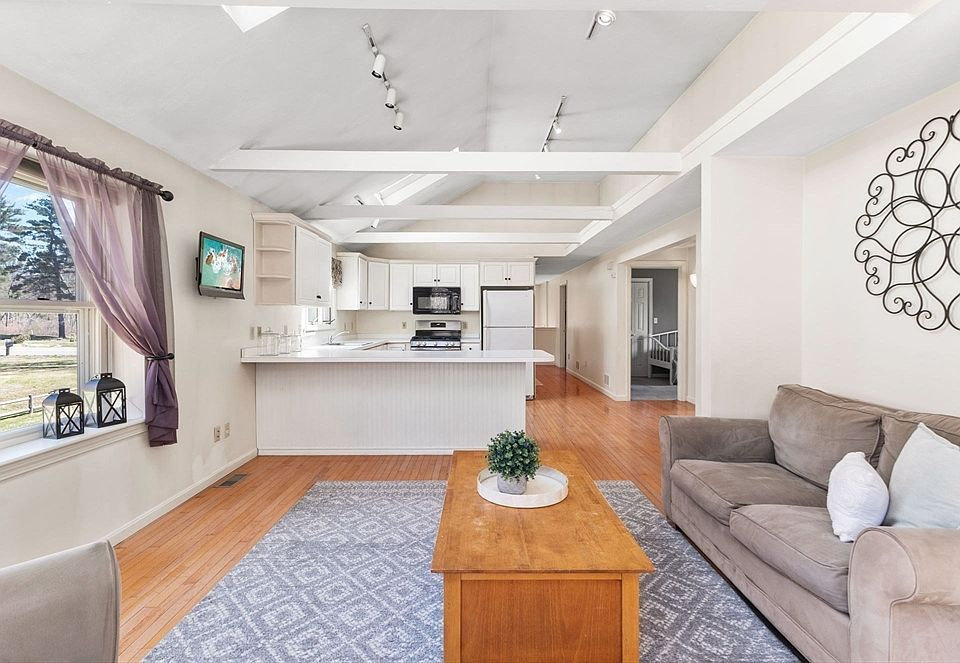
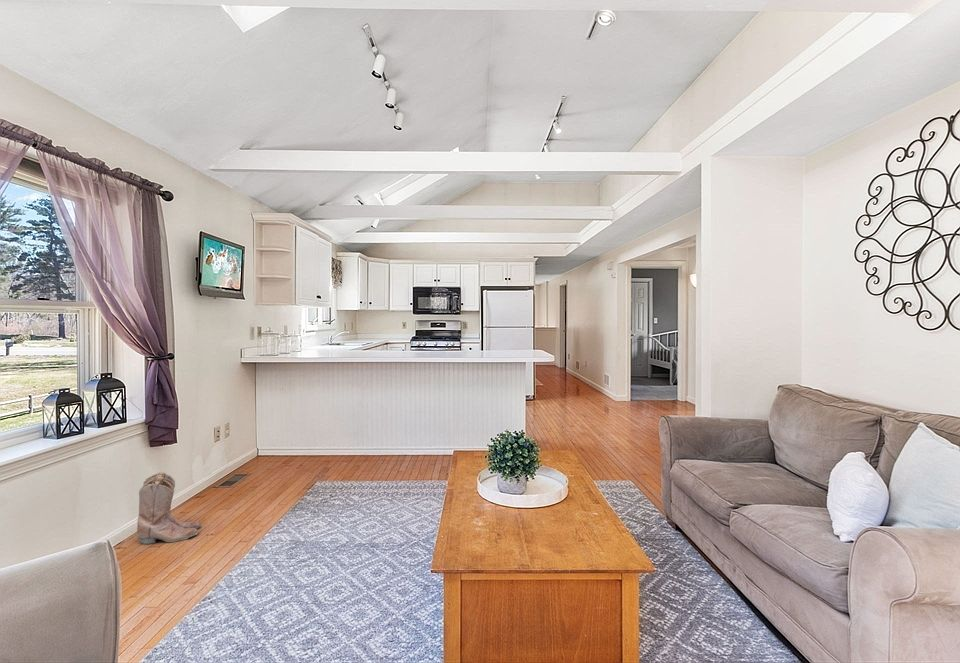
+ boots (170, 504)
